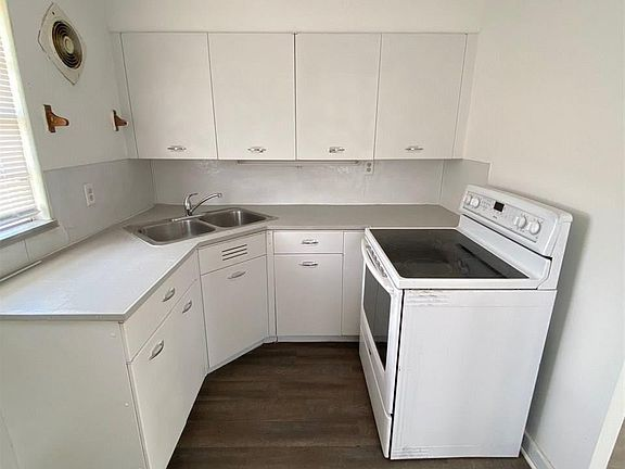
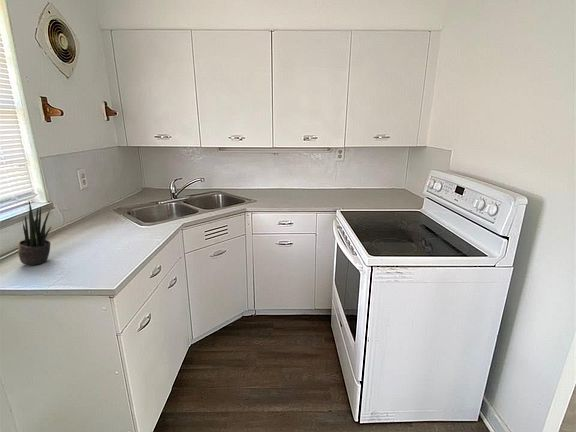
+ potted plant (35, 233)
